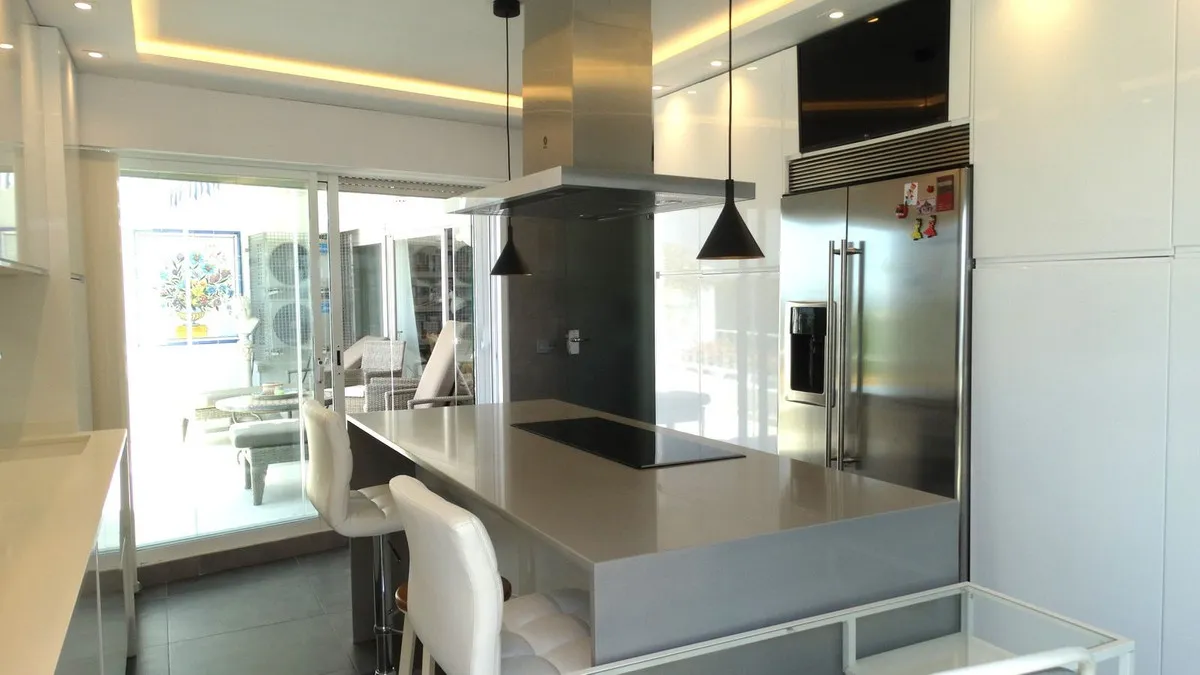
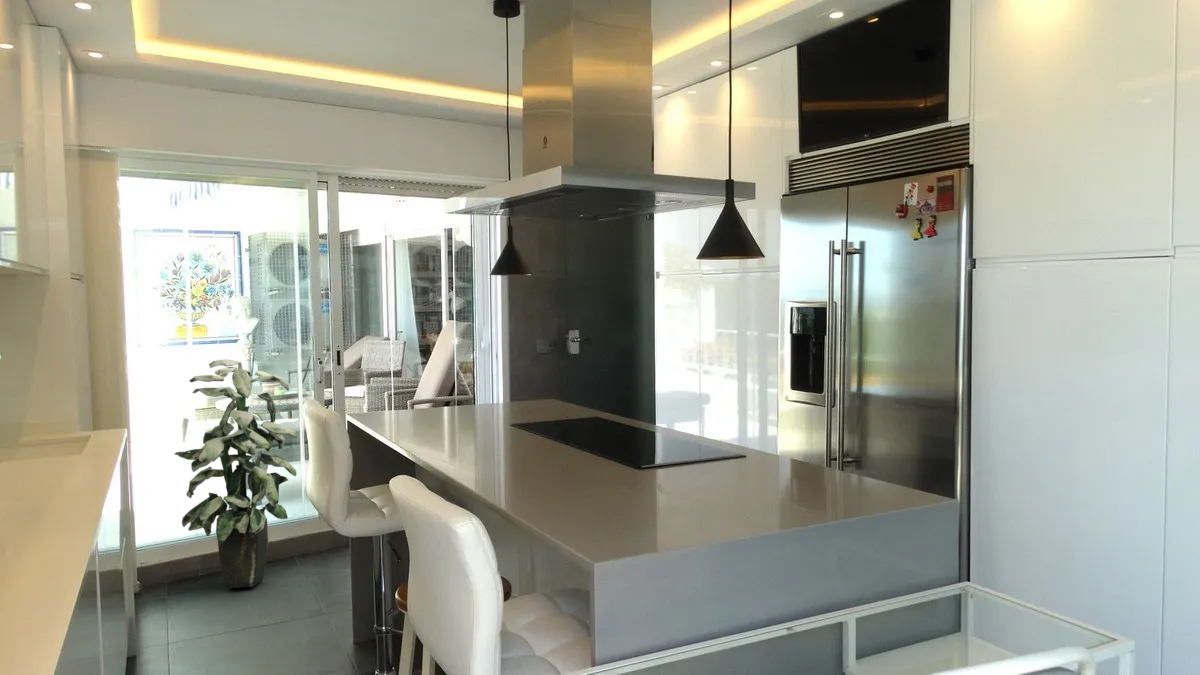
+ indoor plant (236, 471)
